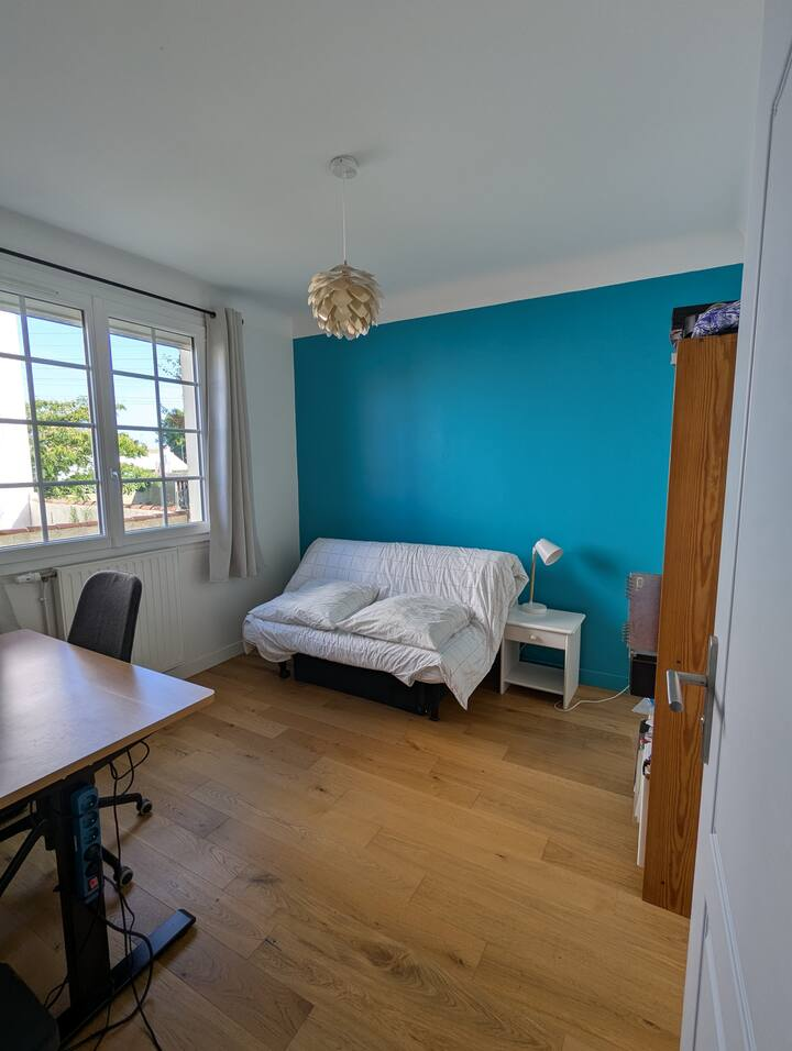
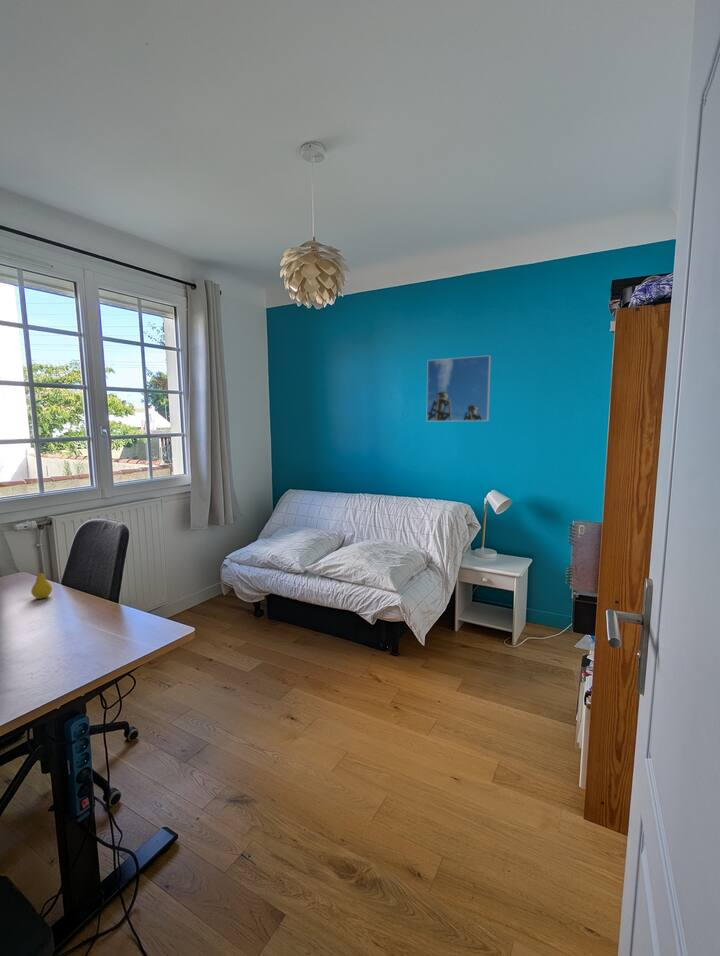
+ fruit (41, 582)
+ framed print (457, 389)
